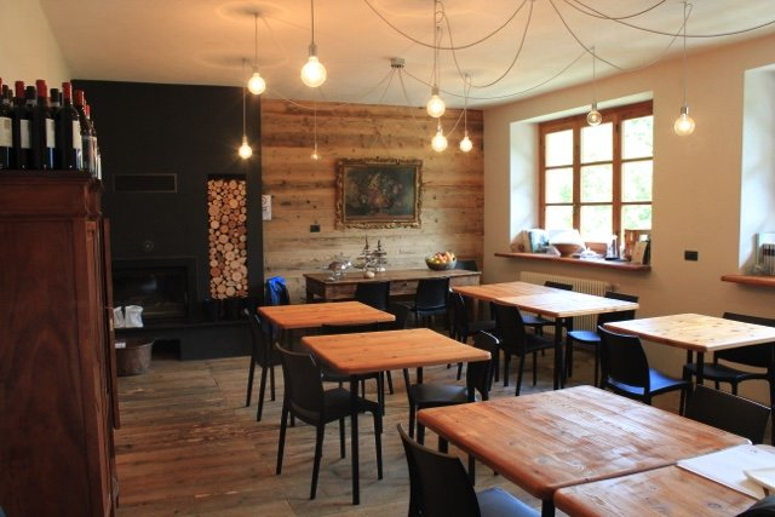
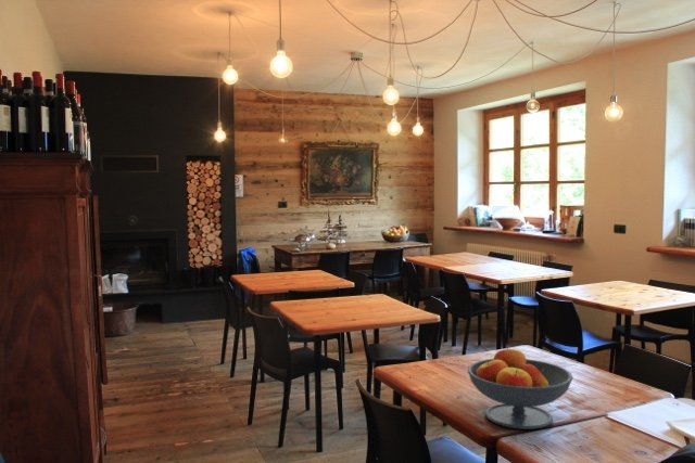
+ fruit bowl (518, 386)
